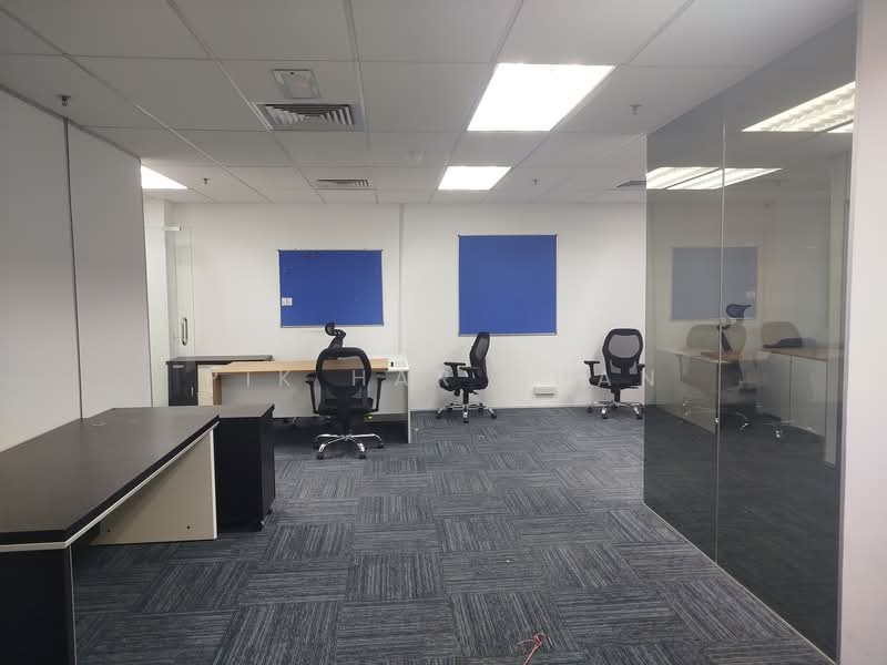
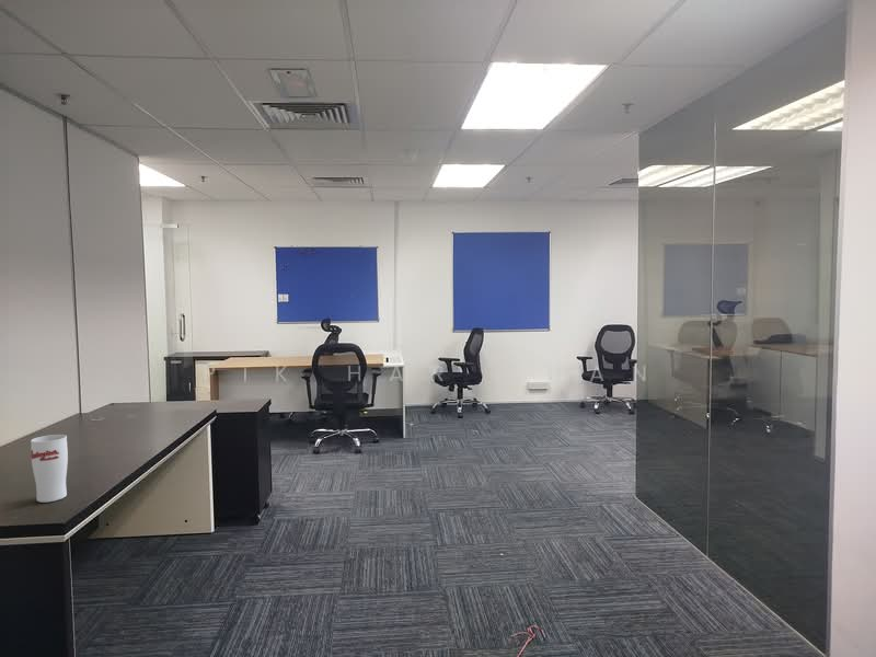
+ cup (50, 468)
